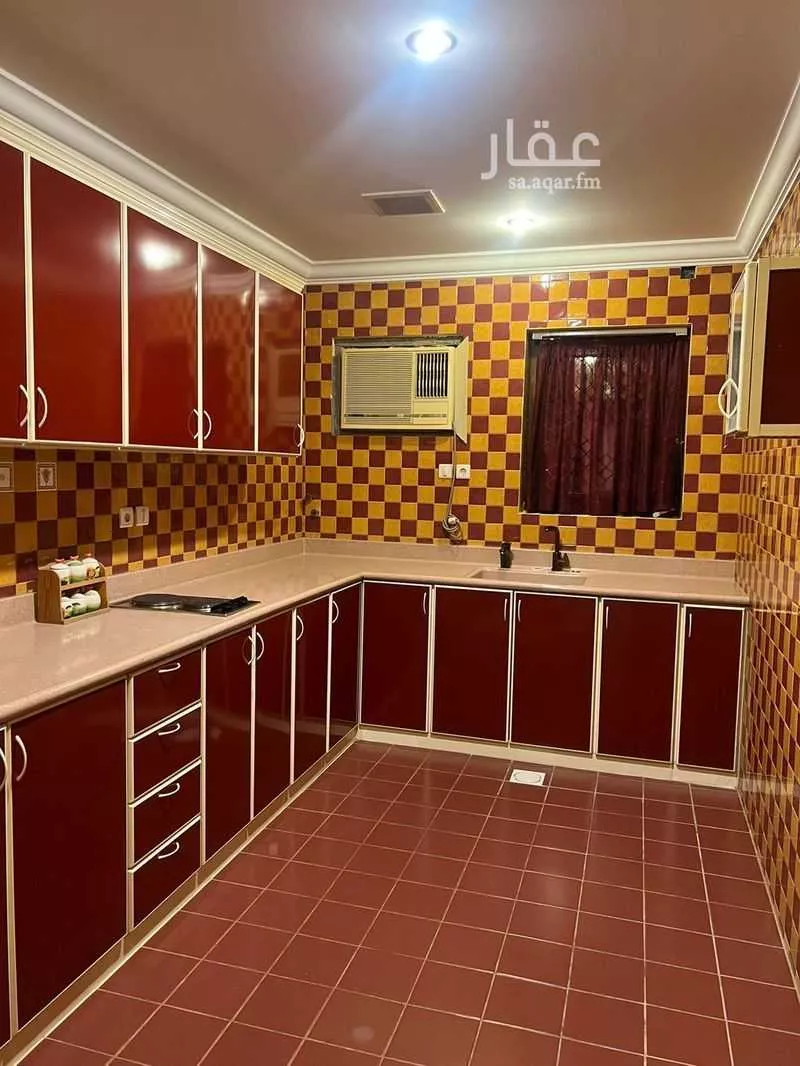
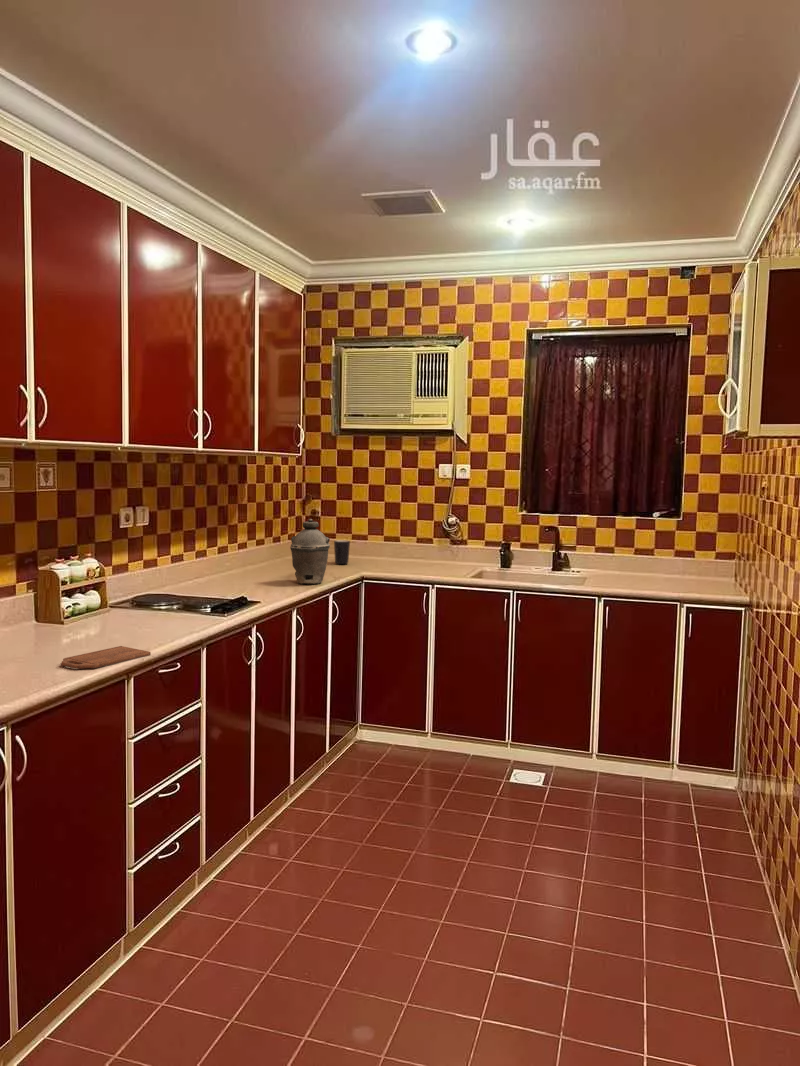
+ cutting board (103, 657)
+ kettle (309, 550)
+ mug (340, 552)
